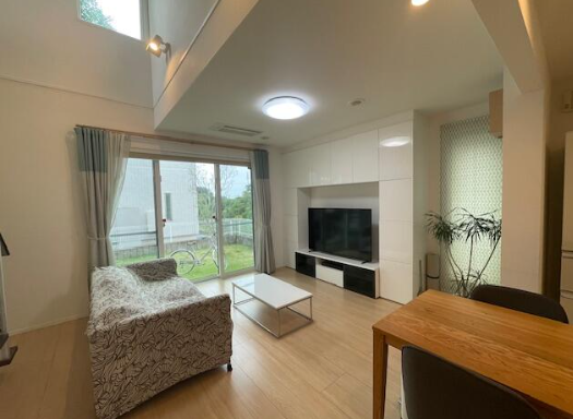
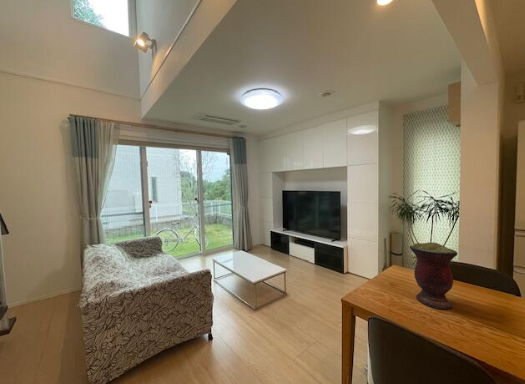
+ vase (432, 270)
